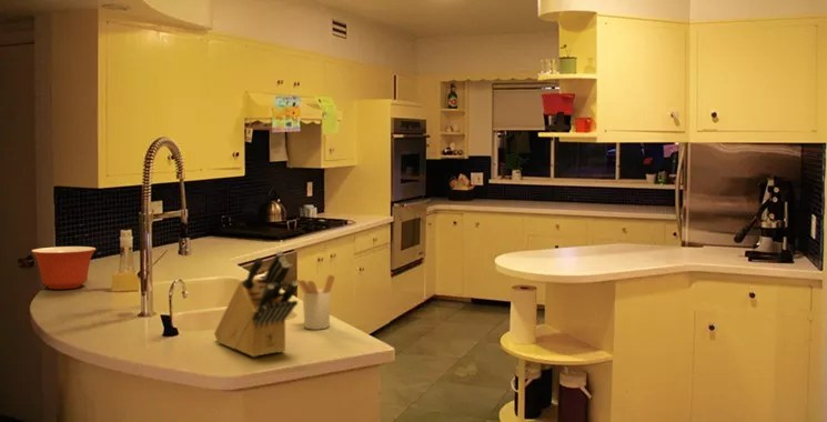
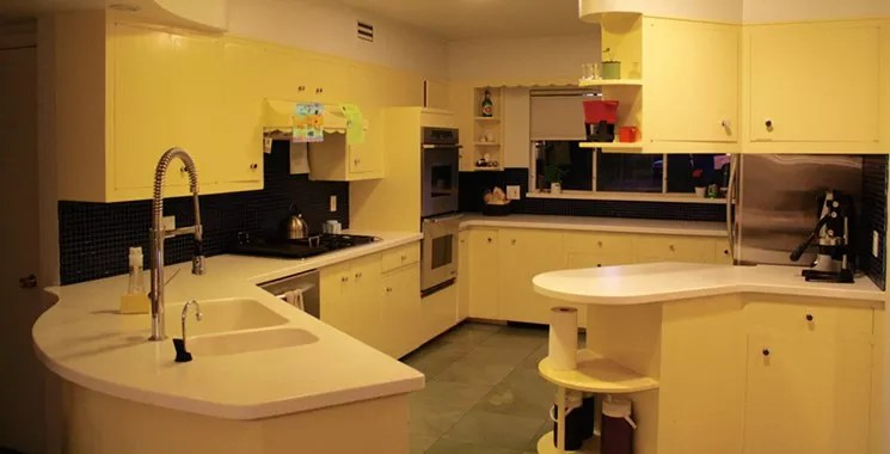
- knife block (255, 299)
- utensil holder (313, 301)
- mixing bowl (64, 268)
